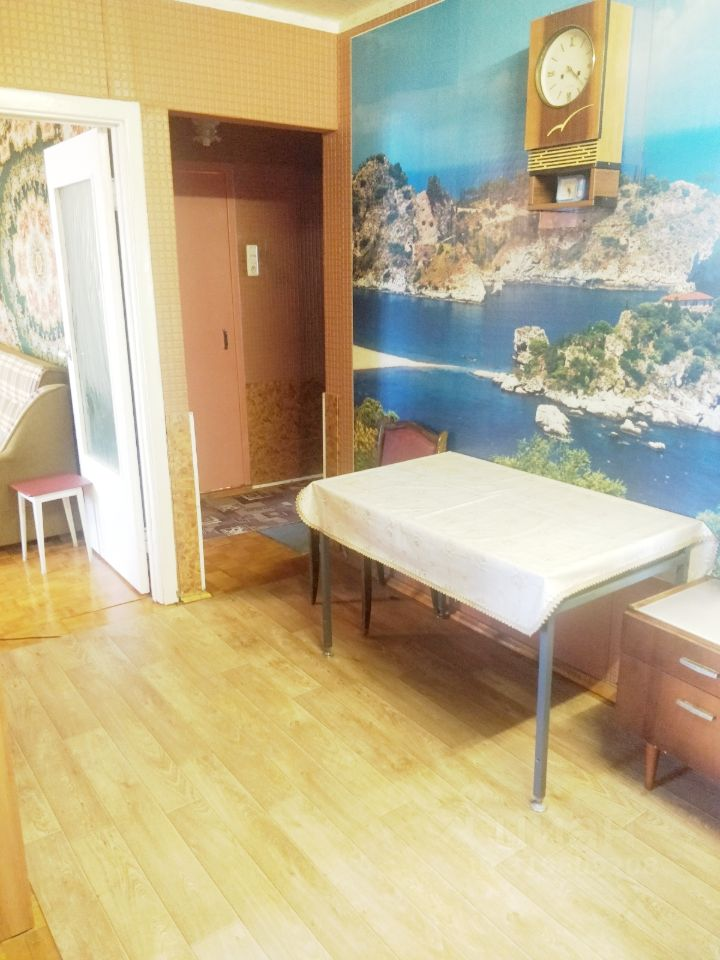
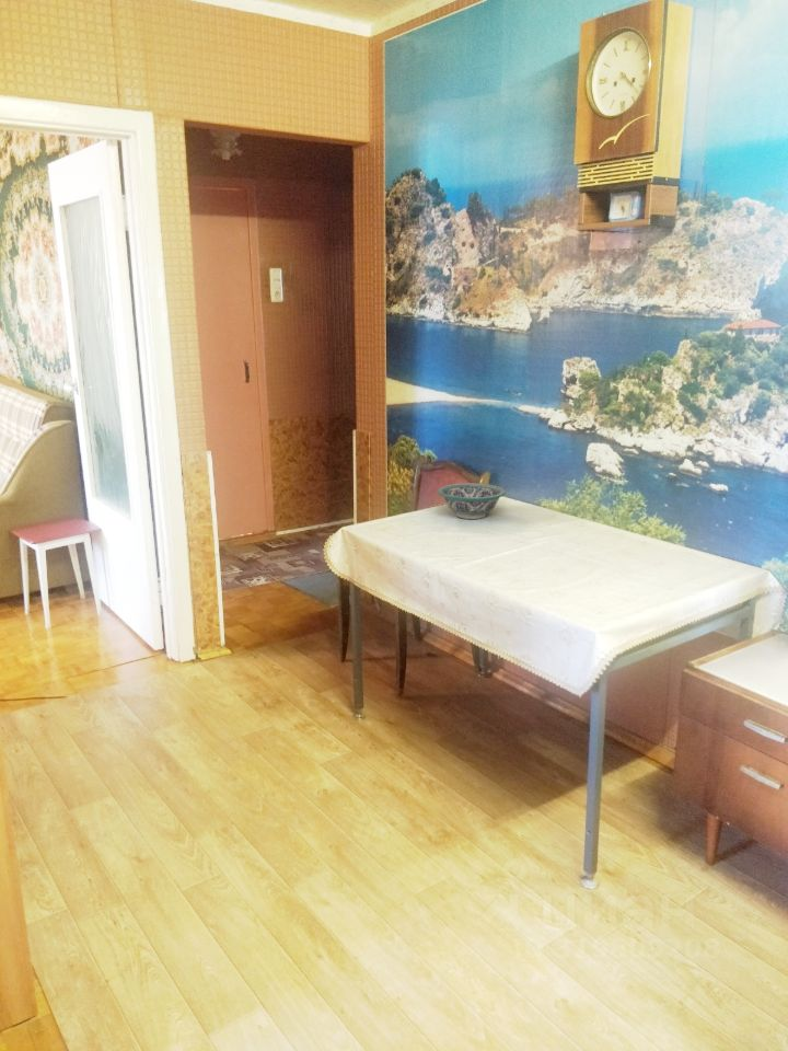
+ bowl (471, 503)
